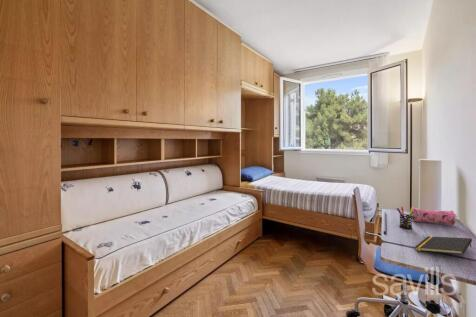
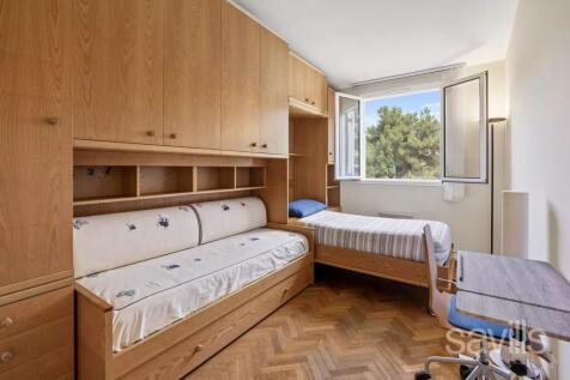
- notepad (443, 244)
- pencil case (432, 216)
- pen holder (406, 217)
